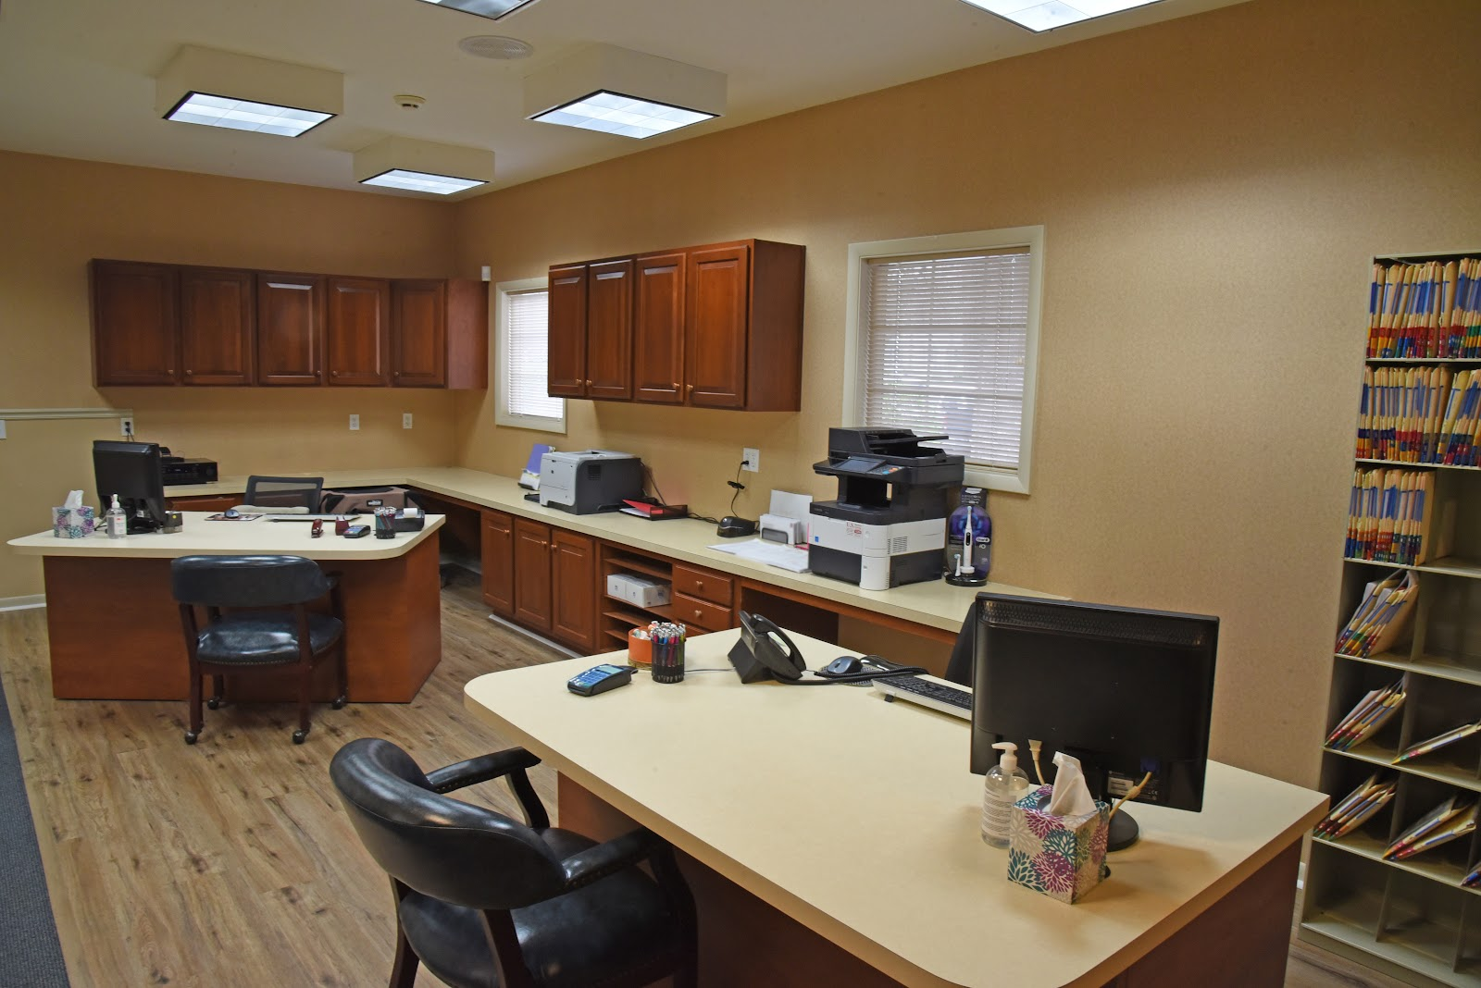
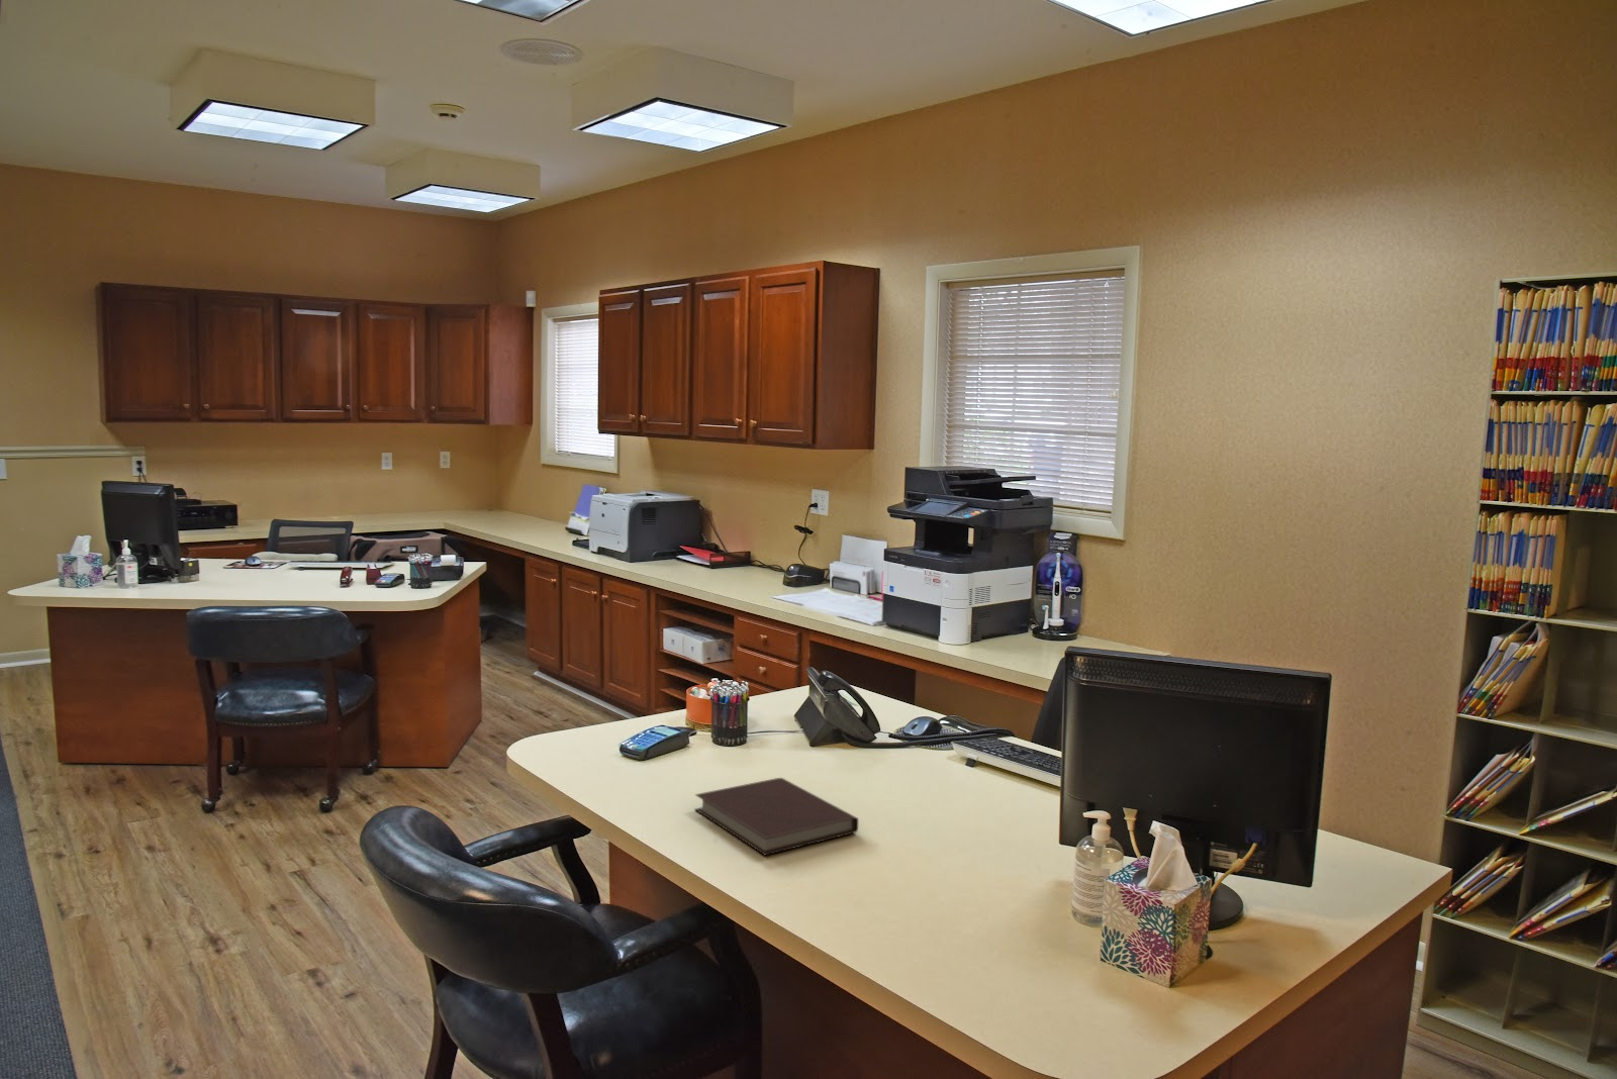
+ notebook (774, 813)
